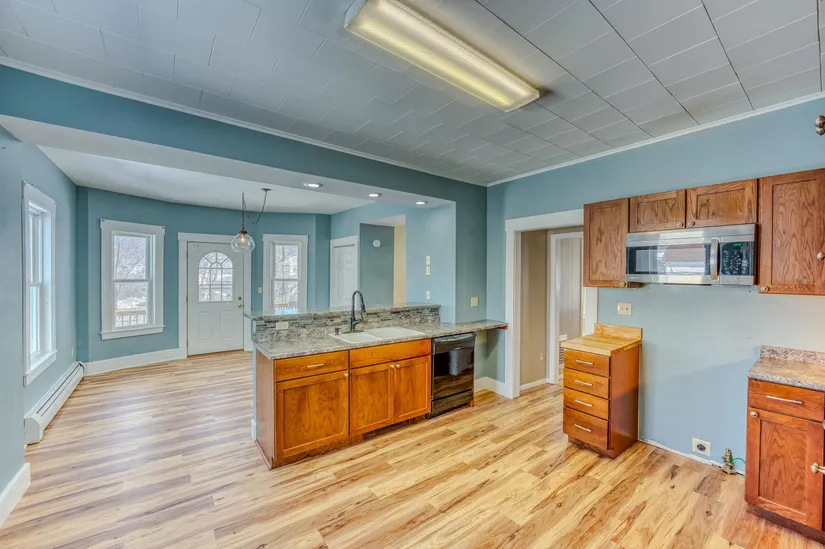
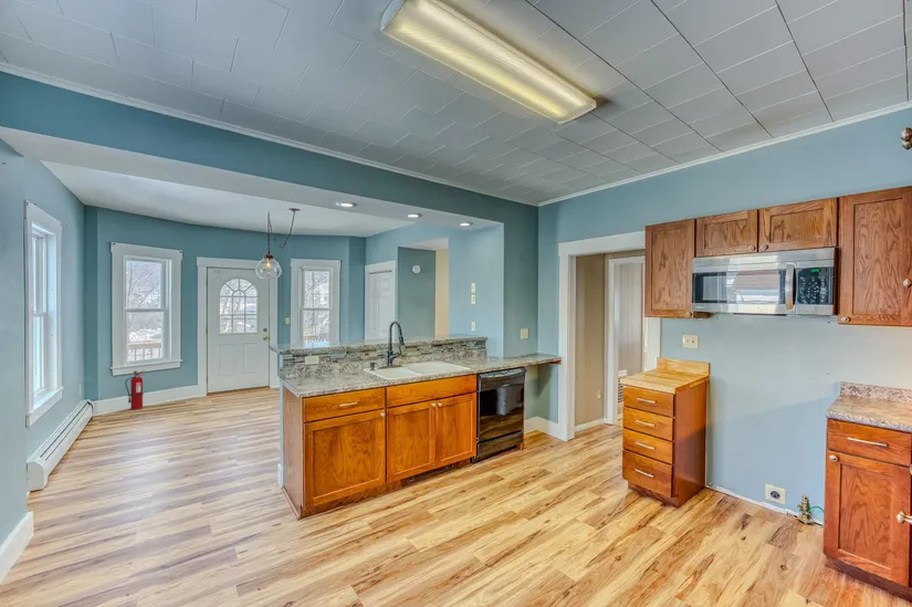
+ fire extinguisher (135, 389)
